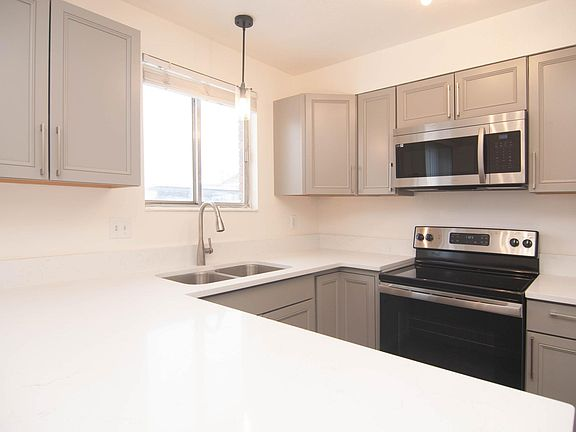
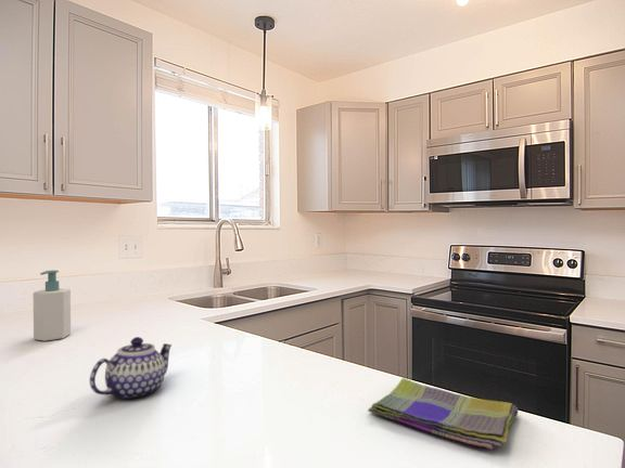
+ soap bottle (52, 303)
+ dish towel (444, 407)
+ teapot (135, 364)
